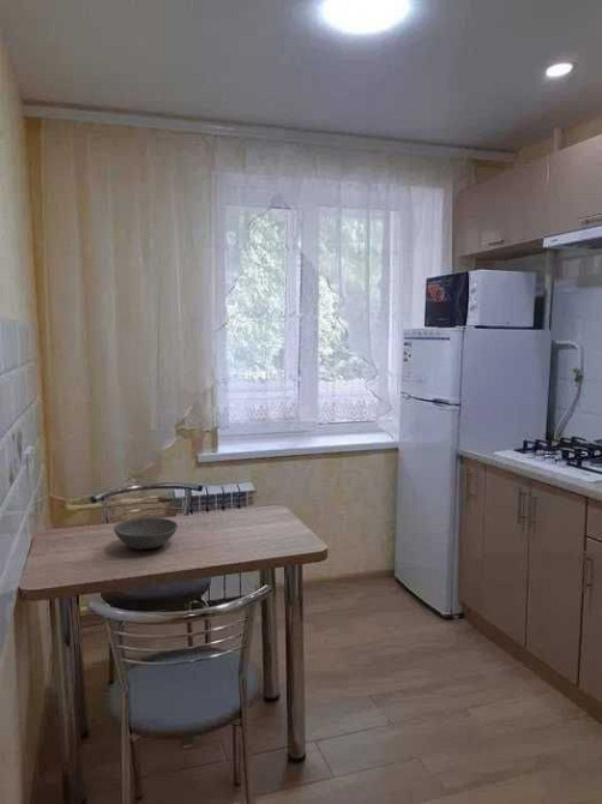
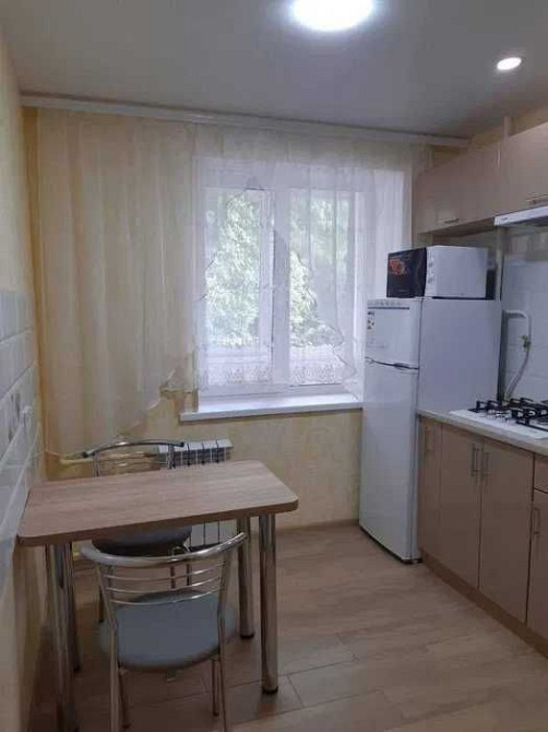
- soup bowl (146, 535)
